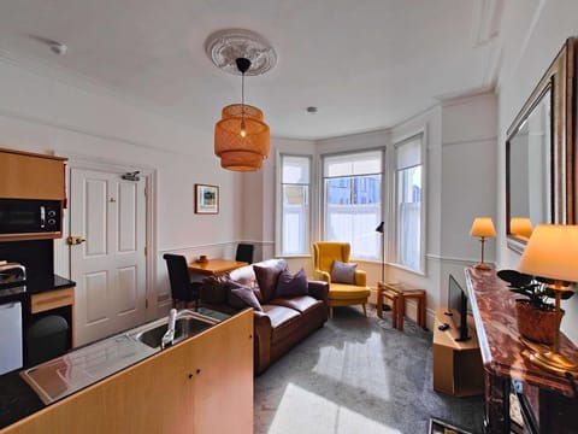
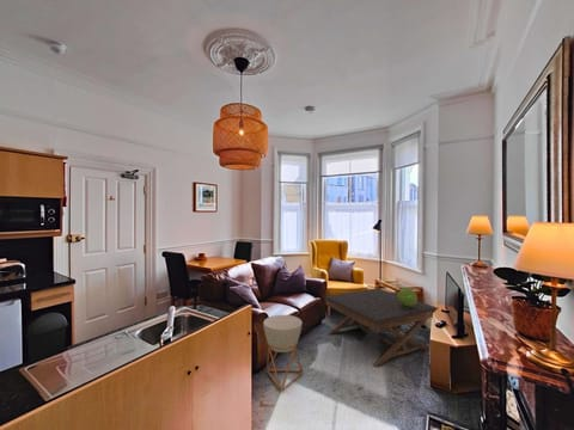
+ coffee table (377, 320)
+ planter (282, 349)
+ decorative sphere (407, 297)
